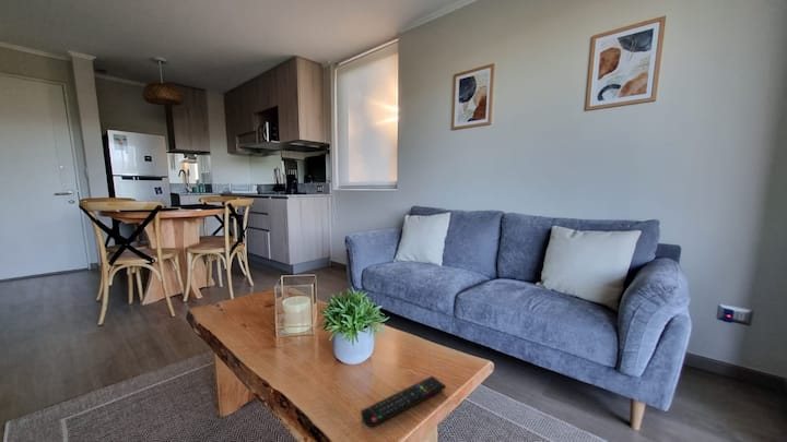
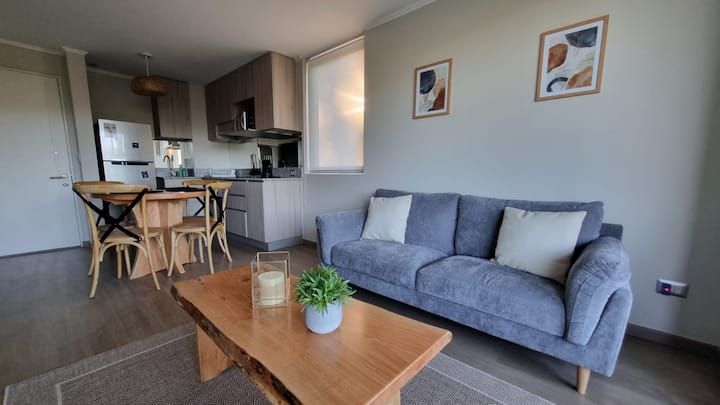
- remote control (404, 399)
